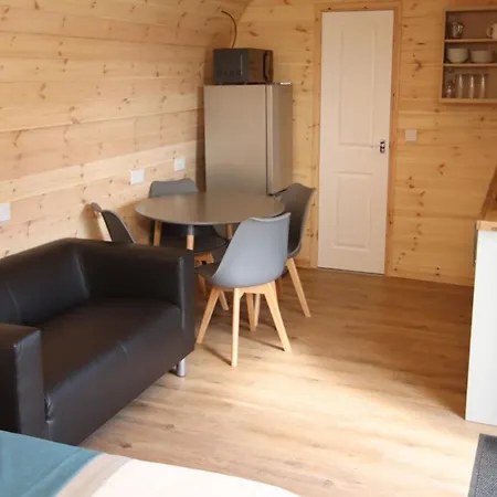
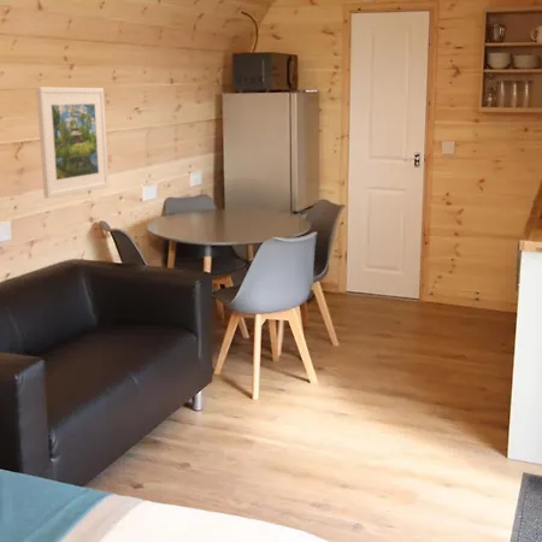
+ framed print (75, 140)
